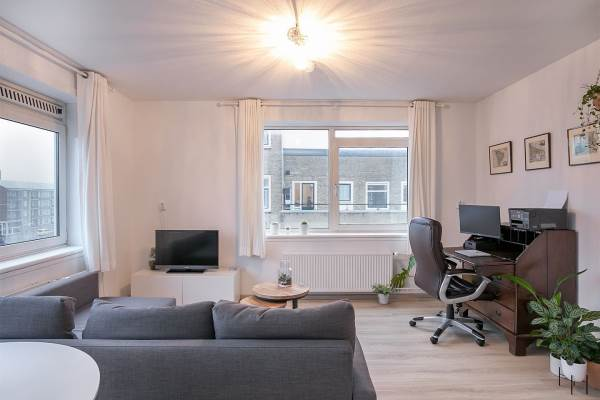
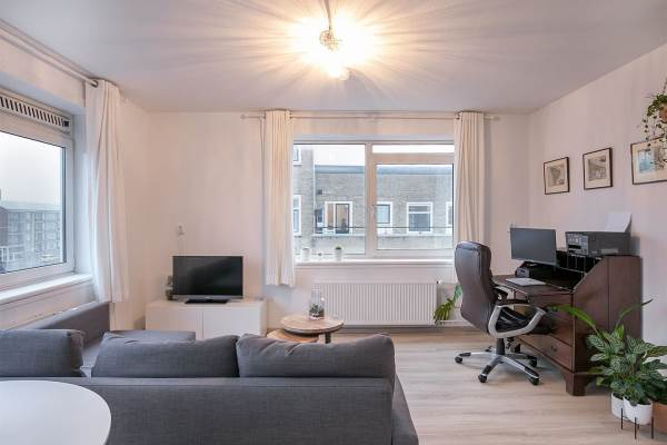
- potted plant (381, 293)
